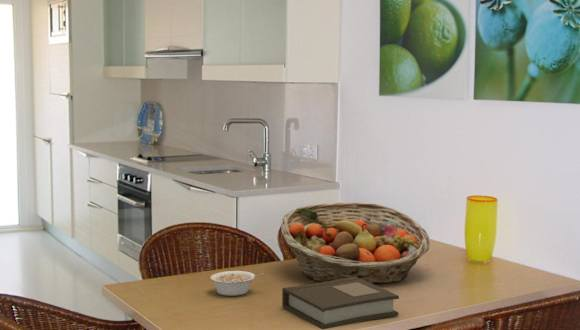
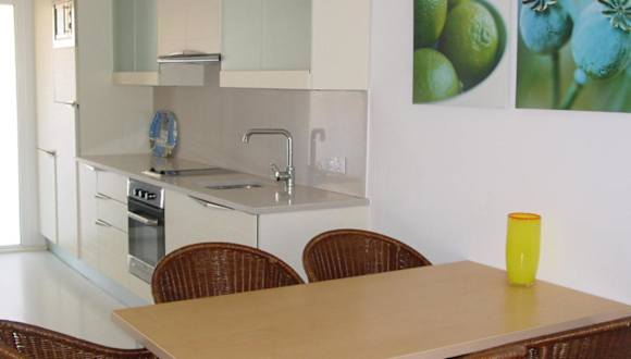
- book (339, 300)
- fruit basket (354, 242)
- legume (234, 282)
